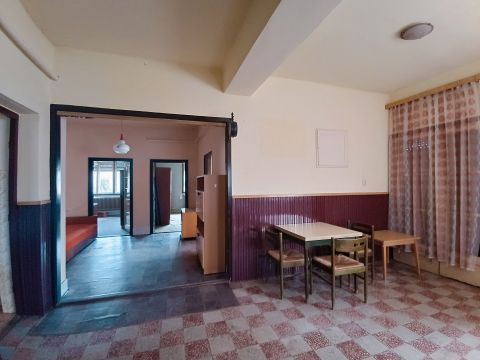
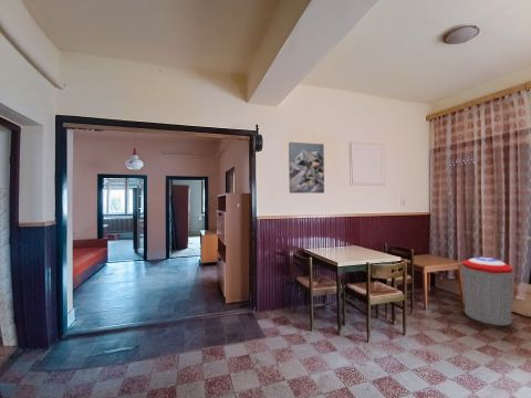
+ trash can (487, 287)
+ wall art (306, 168)
